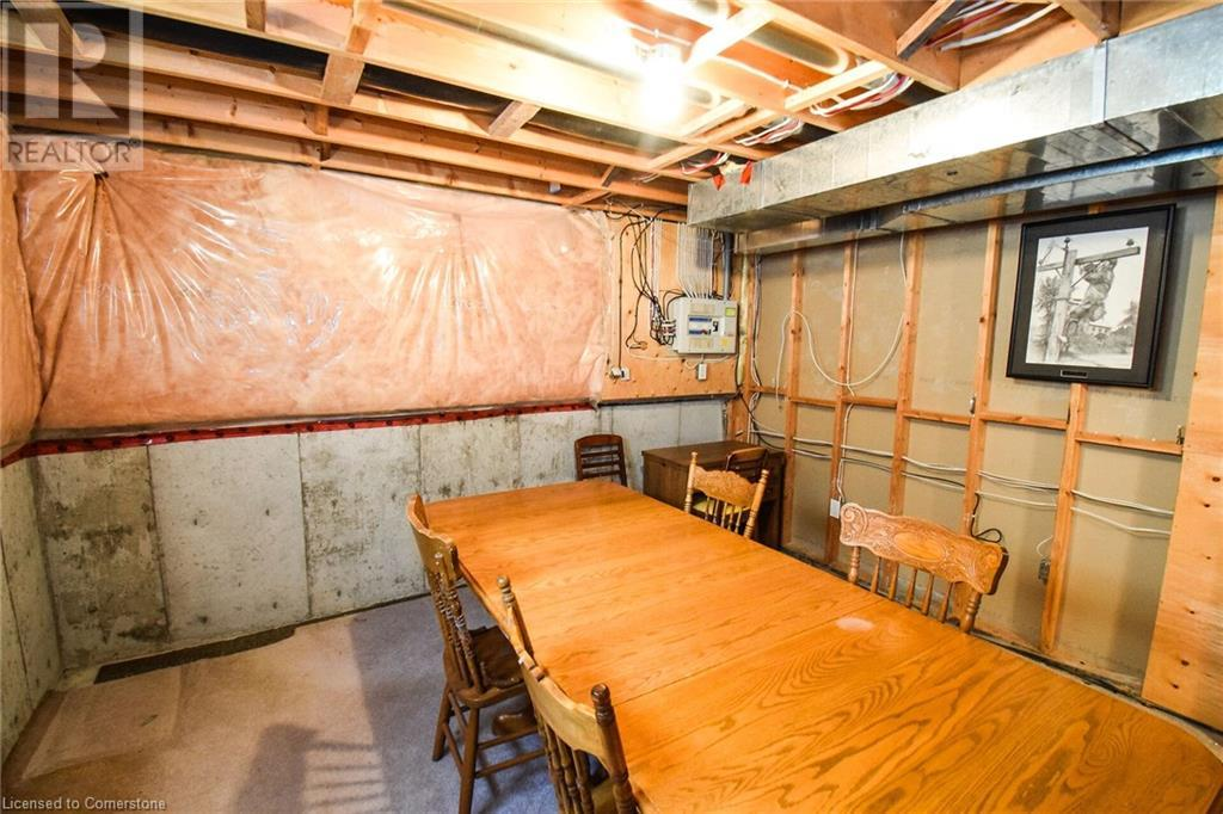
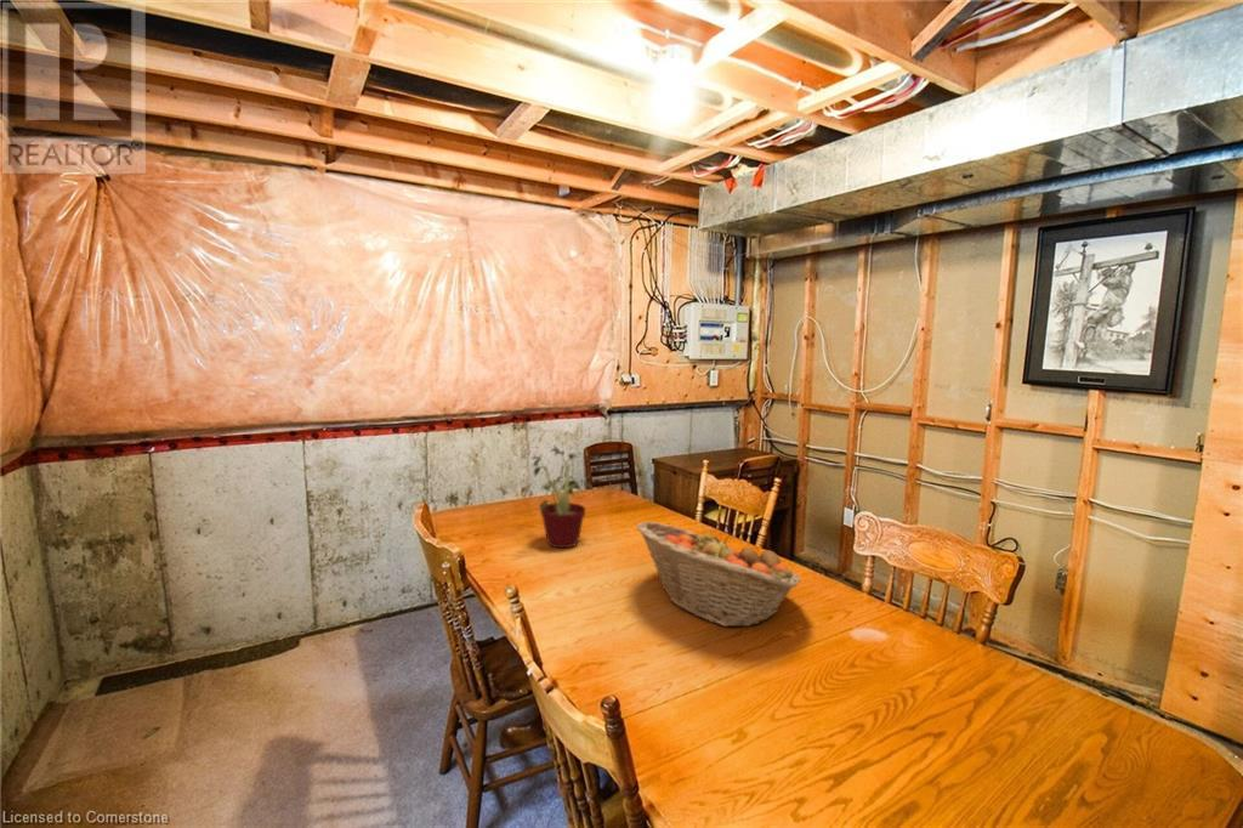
+ fruit basket (713, 563)
+ potted plant (554, 492)
